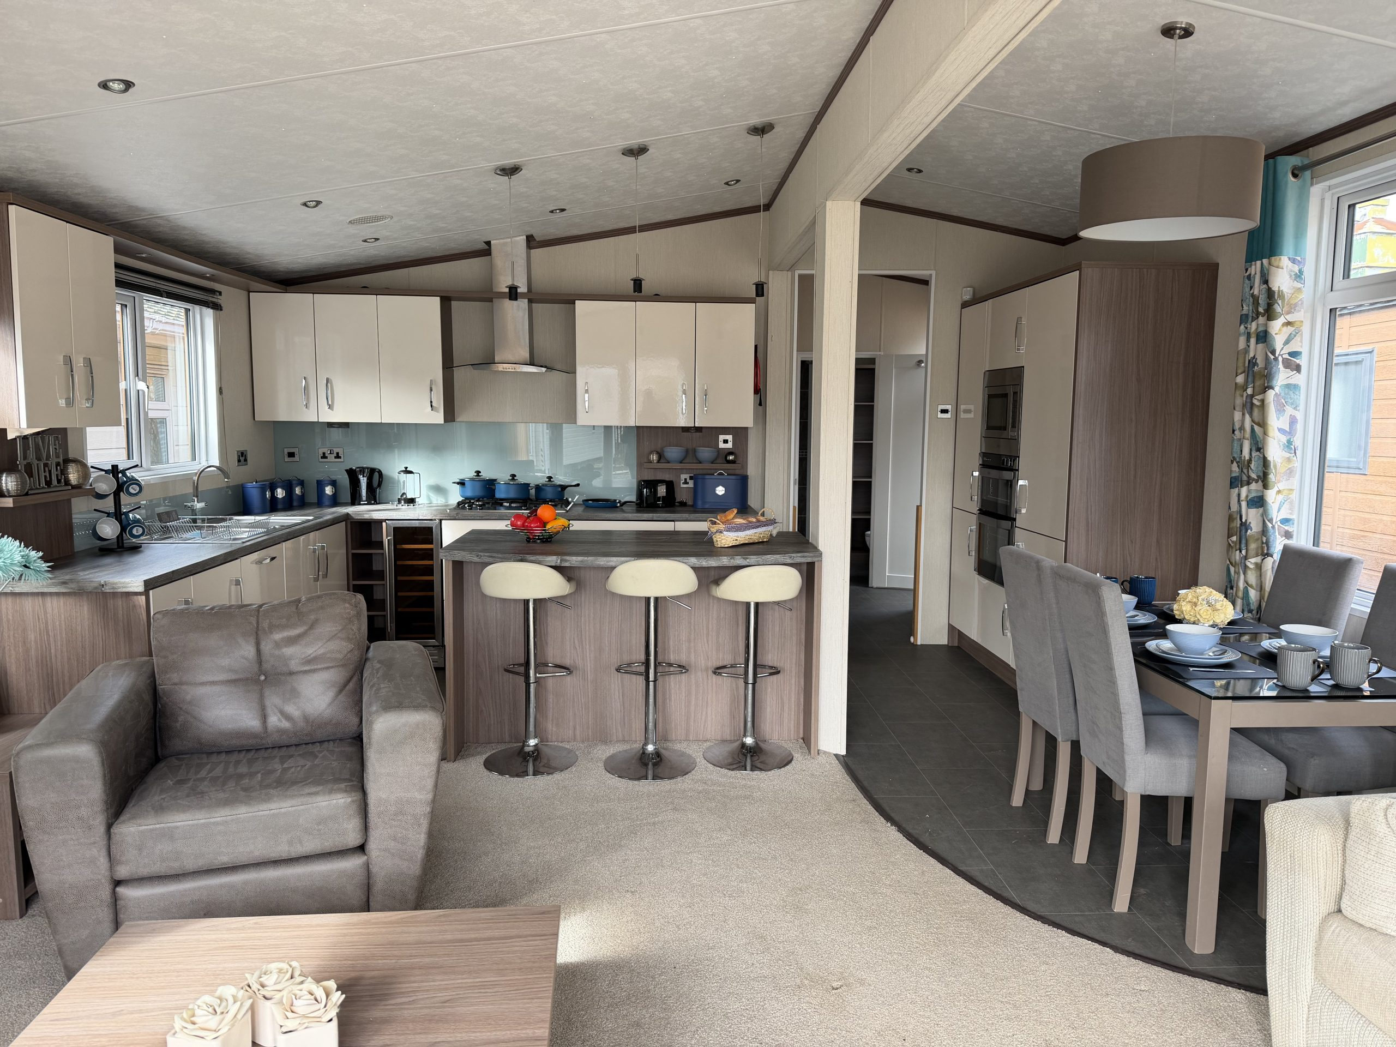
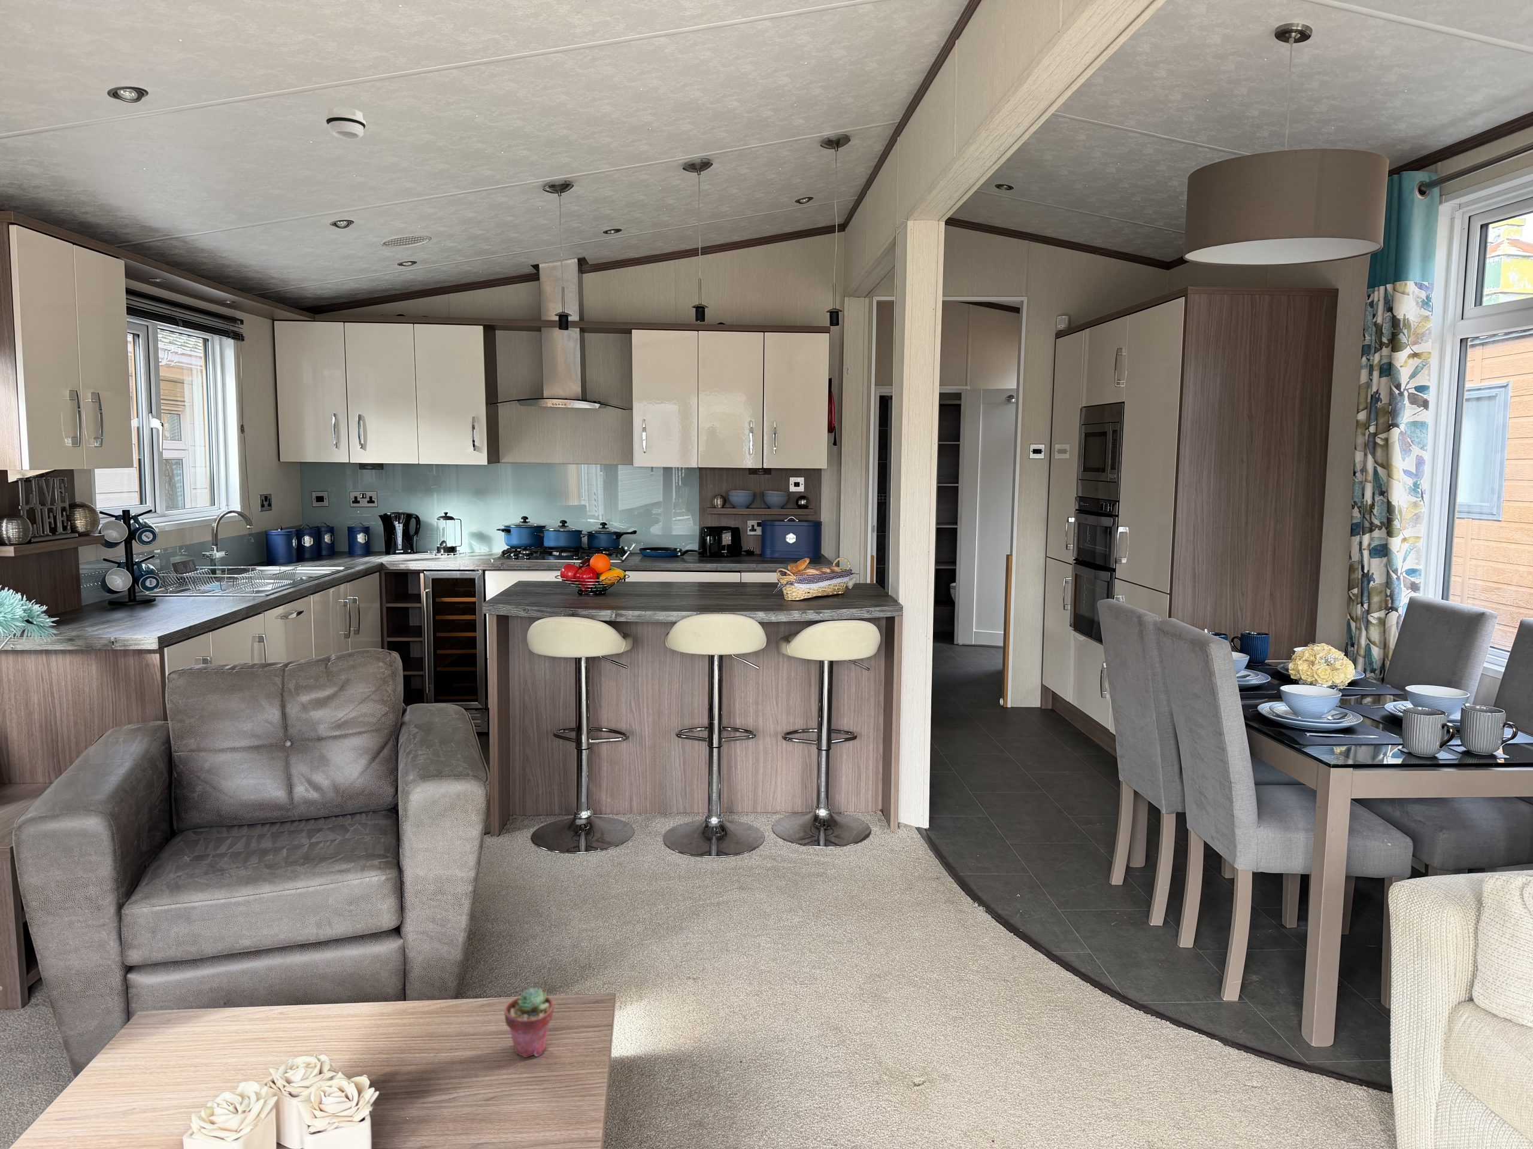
+ smoke detector (345, 123)
+ potted succulent (530, 1019)
